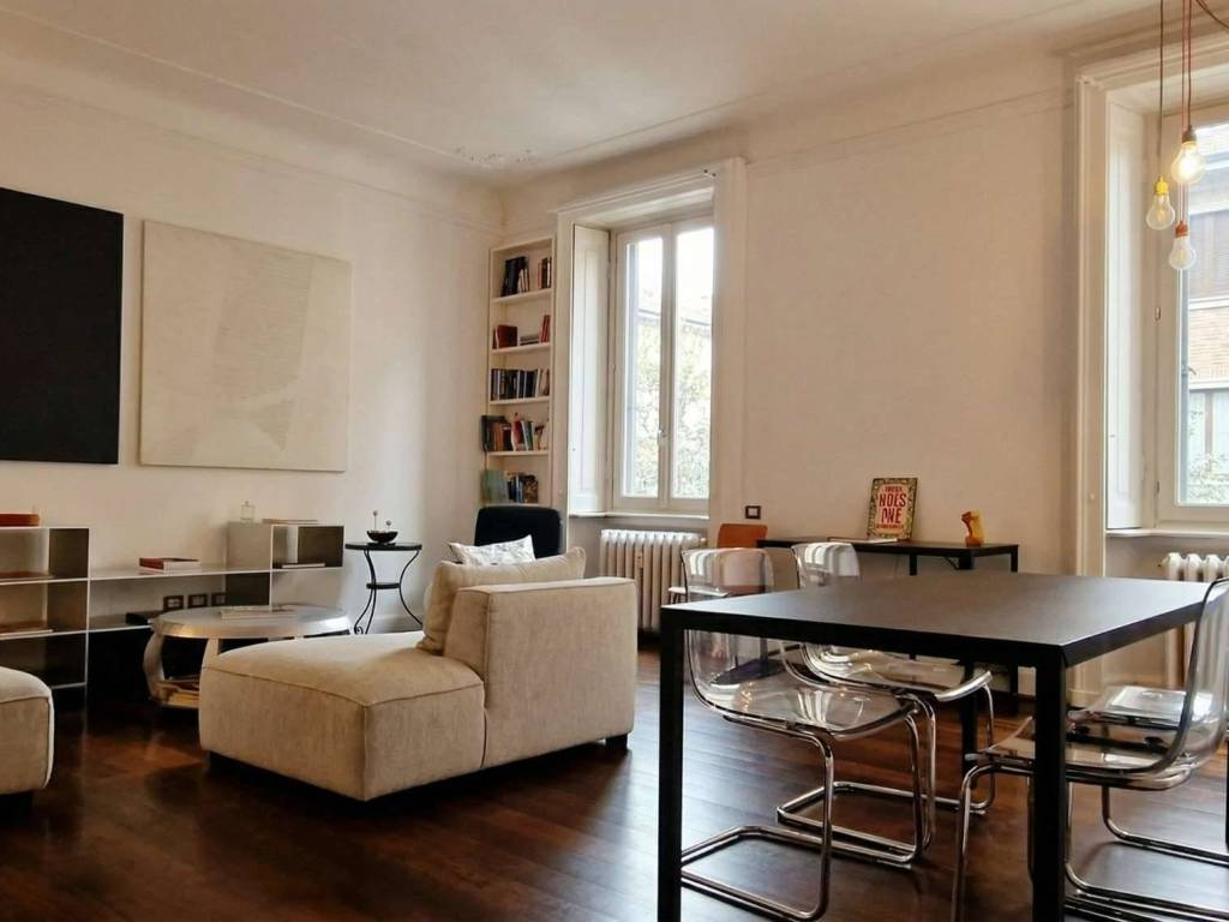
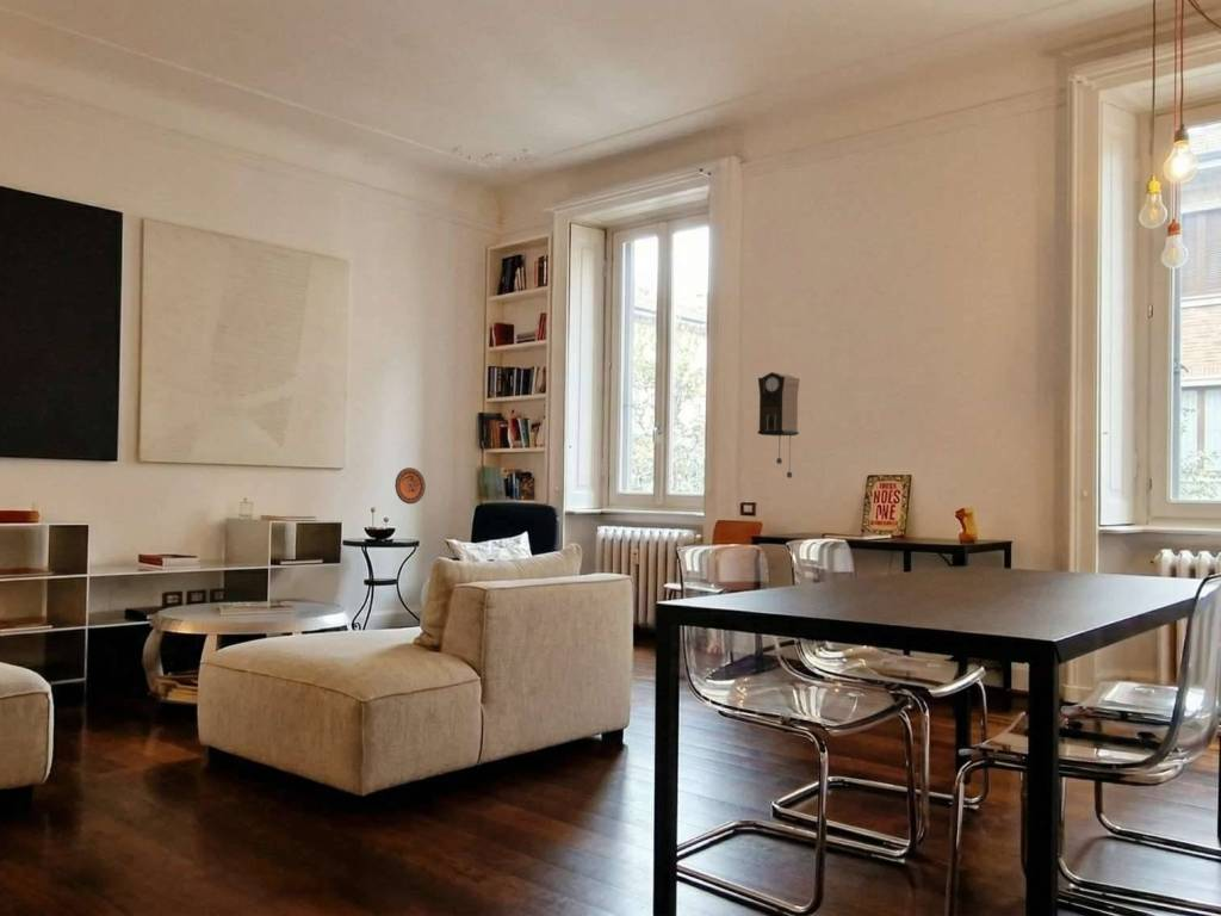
+ decorative plate (409, 485)
+ pendulum clock (777, 425)
